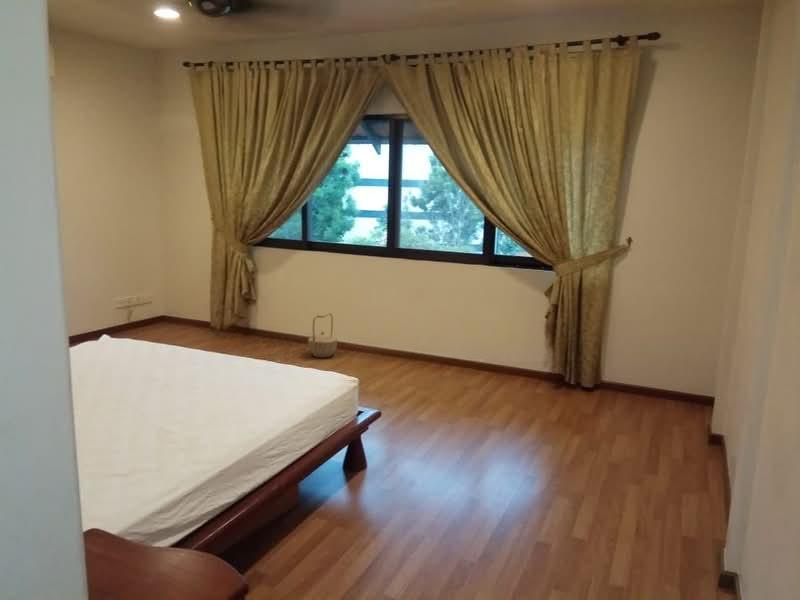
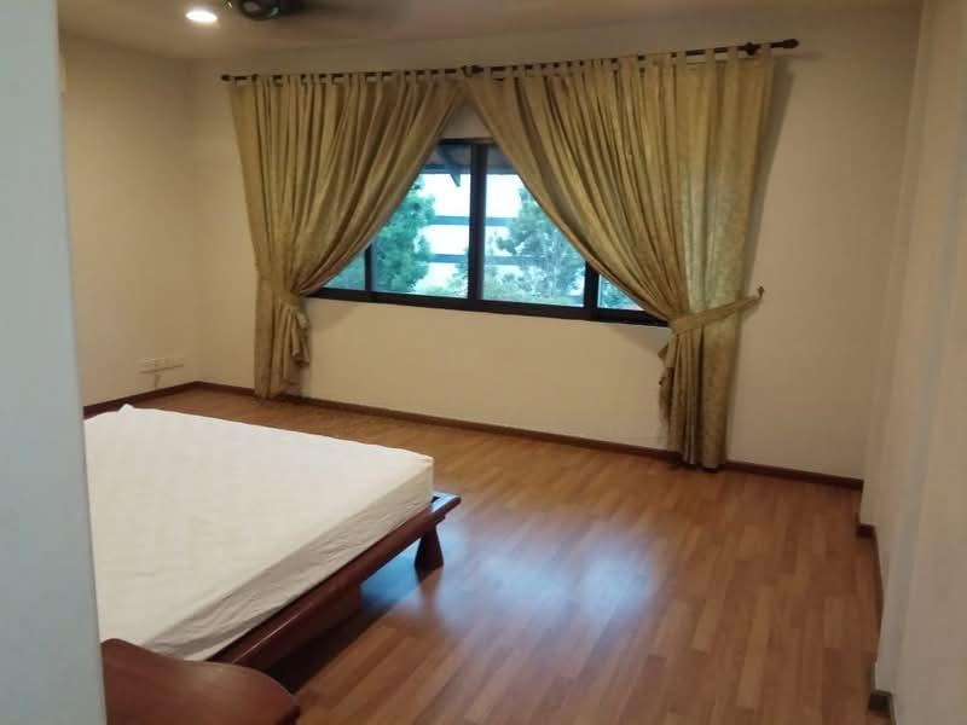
- basket (322, 334)
